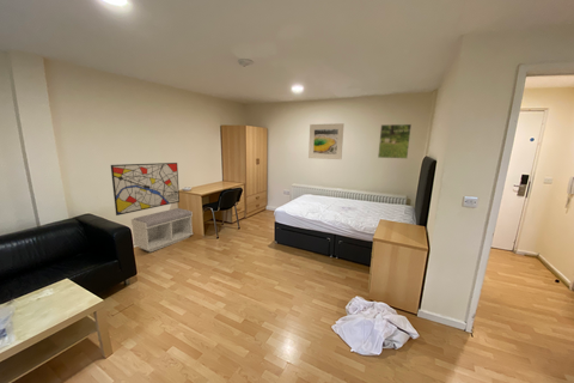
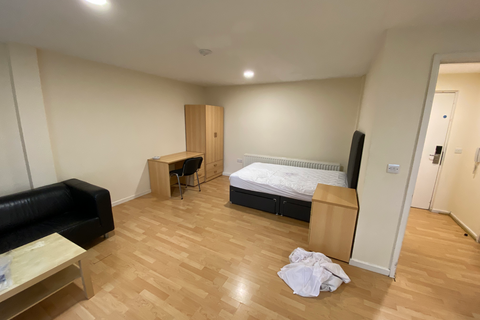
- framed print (325, 141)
- wall art (149, 186)
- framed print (393, 141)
- bench (164, 227)
